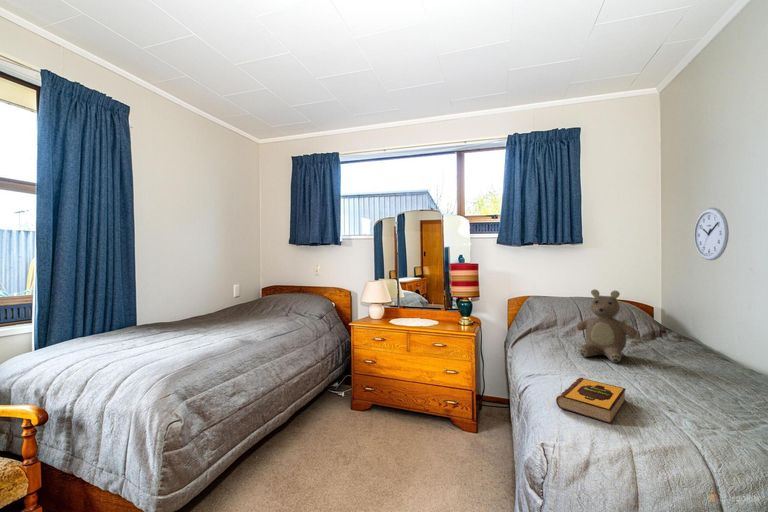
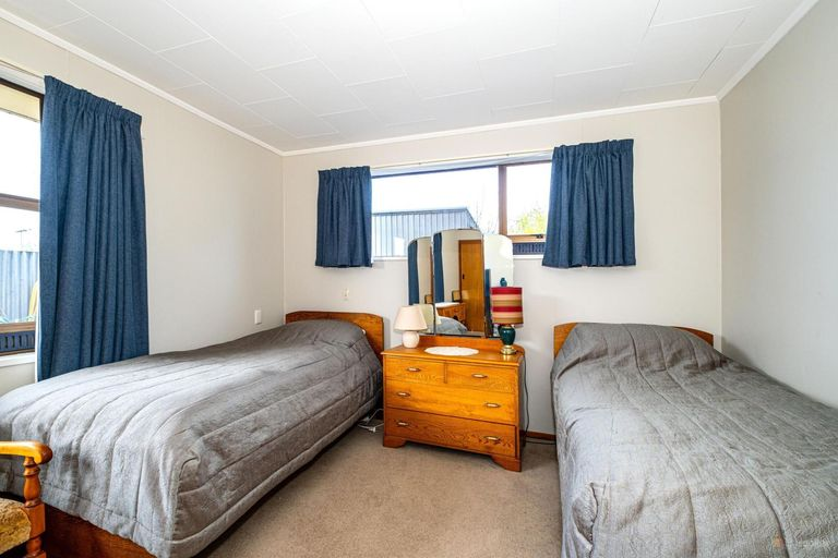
- hardback book (591, 397)
- wall clock (709, 234)
- teddy bear (603, 323)
